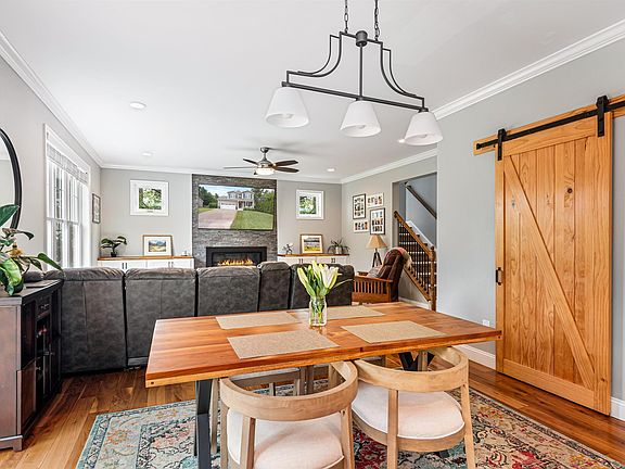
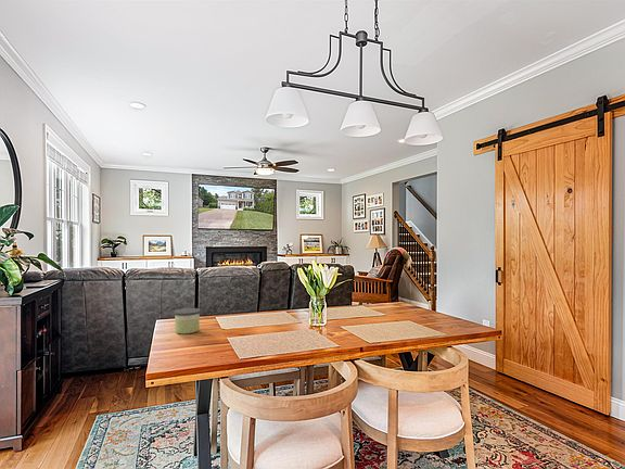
+ candle (187, 320)
